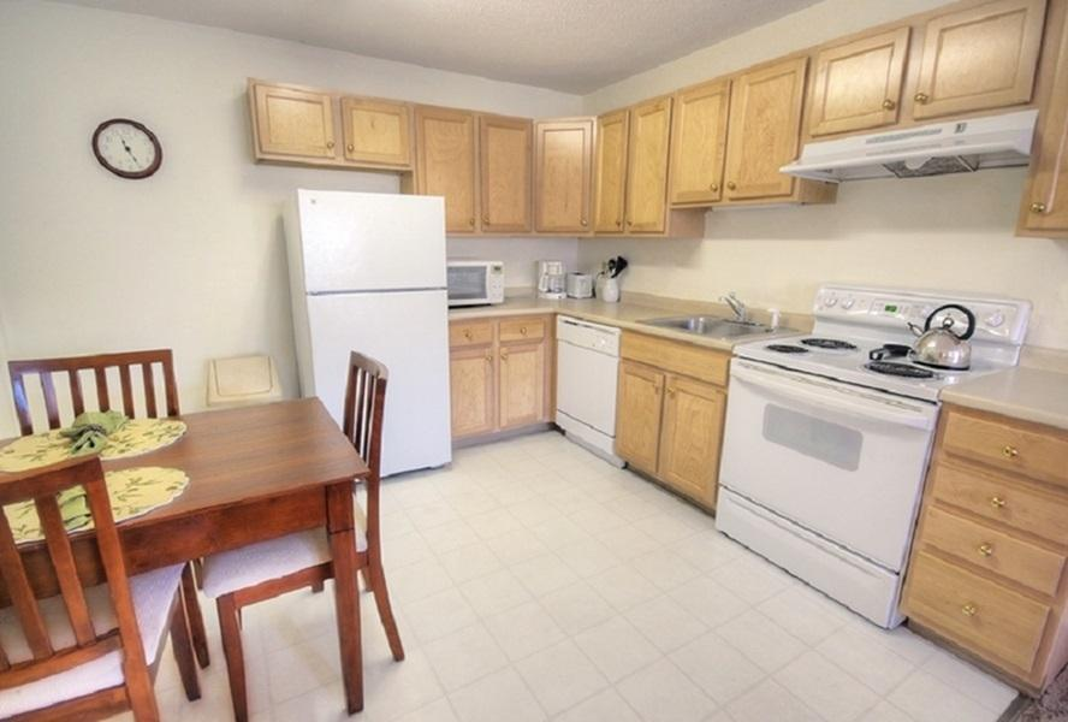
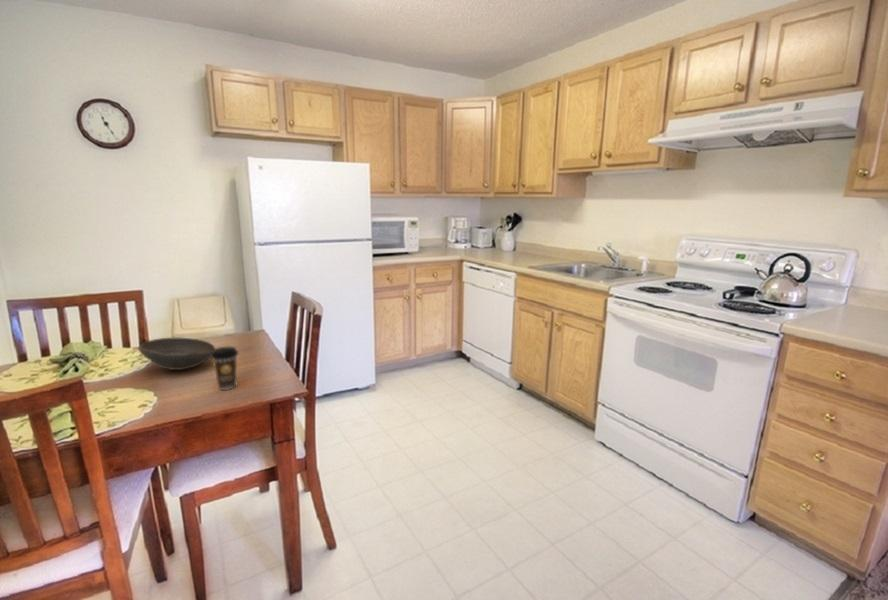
+ coffee cup (225, 368)
+ bowl (178, 354)
